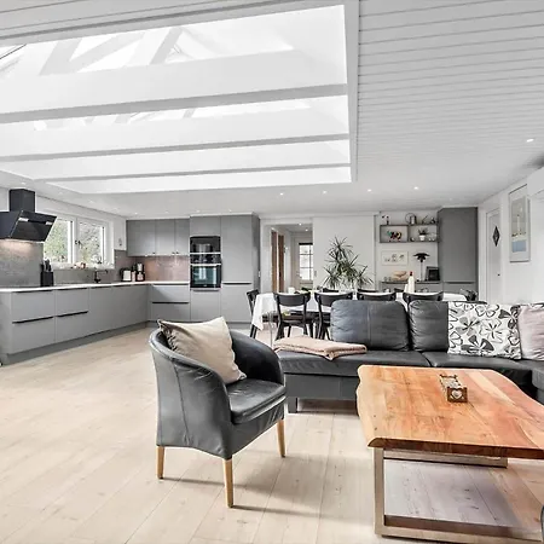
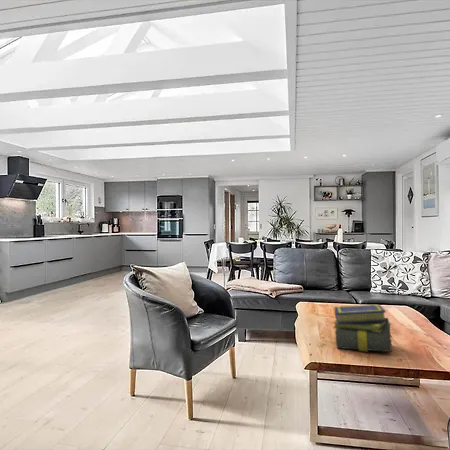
+ stack of books (361, 326)
